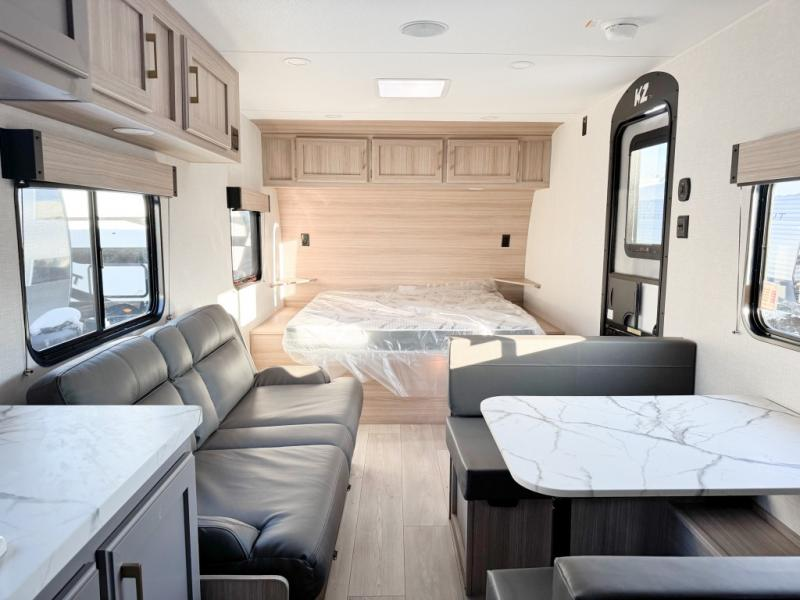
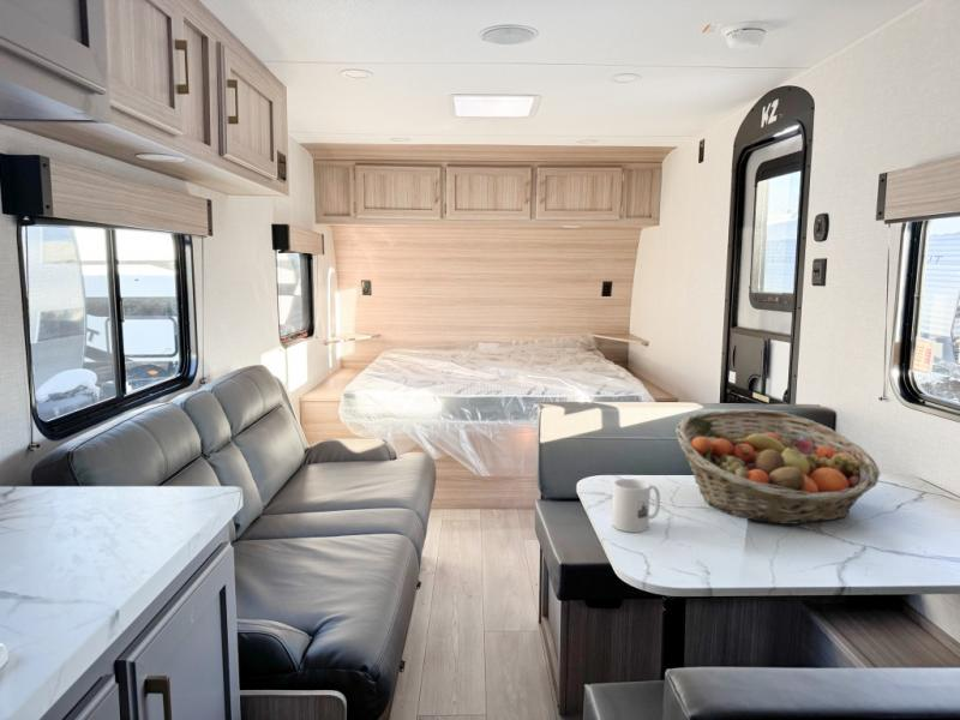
+ mug (637, 503)
+ fruit basket (772, 462)
